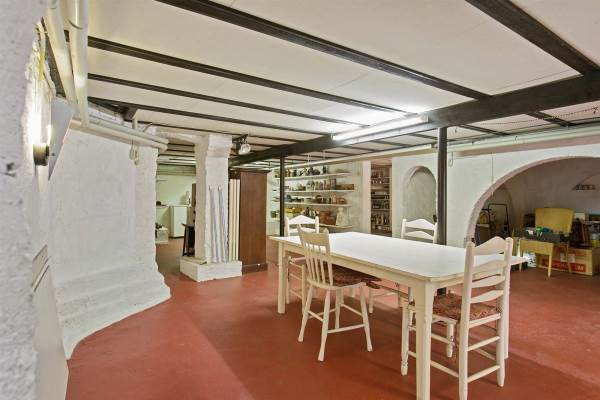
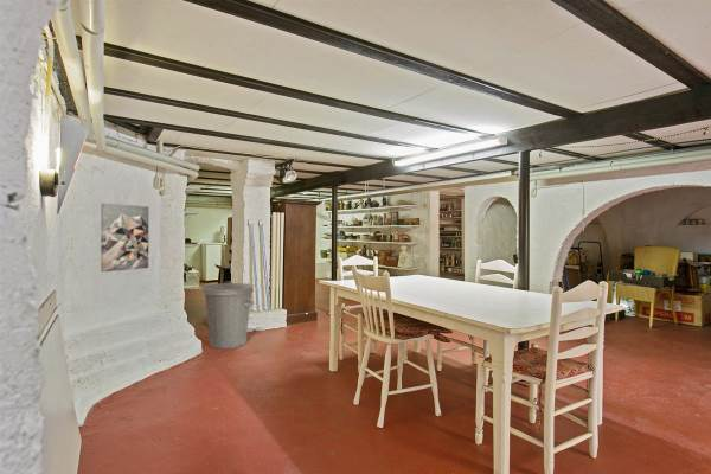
+ wall art (126, 237)
+ trash can (228, 312)
